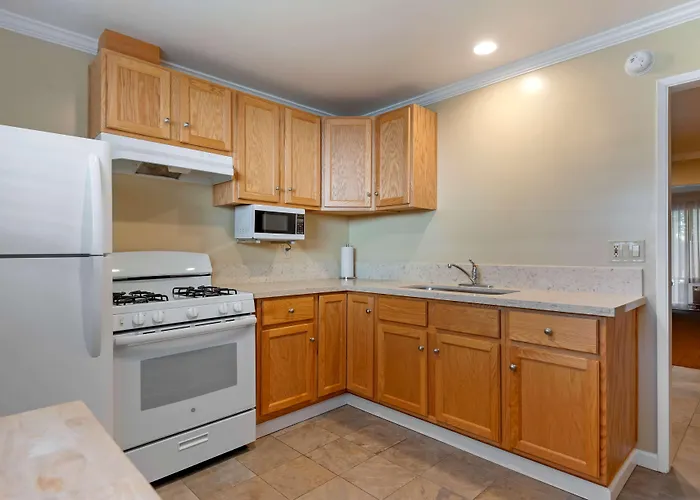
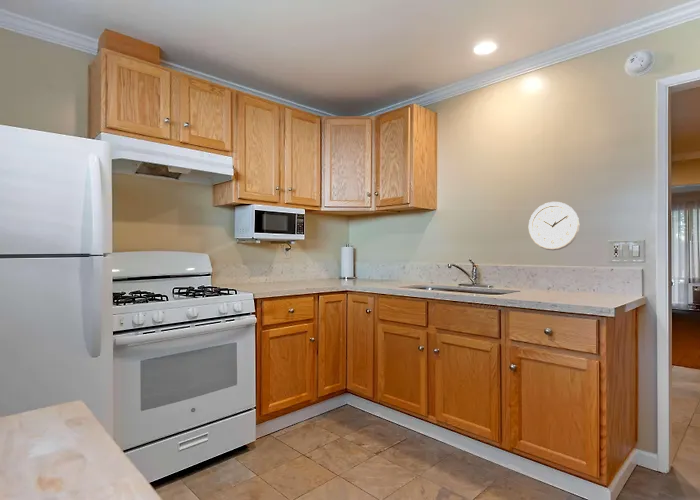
+ wall clock (552, 226)
